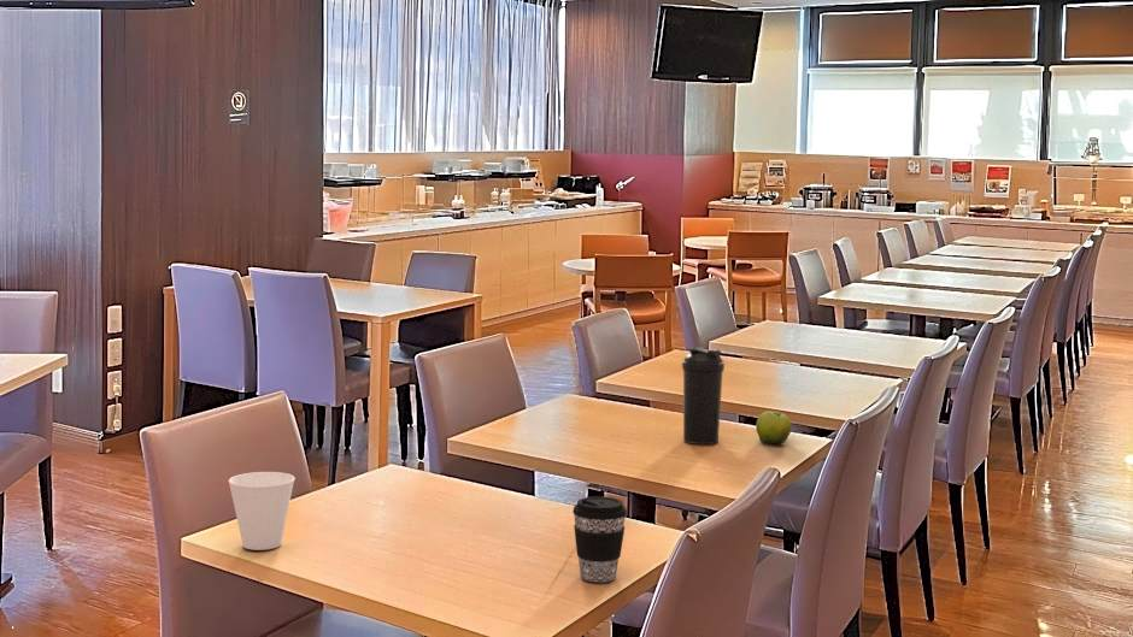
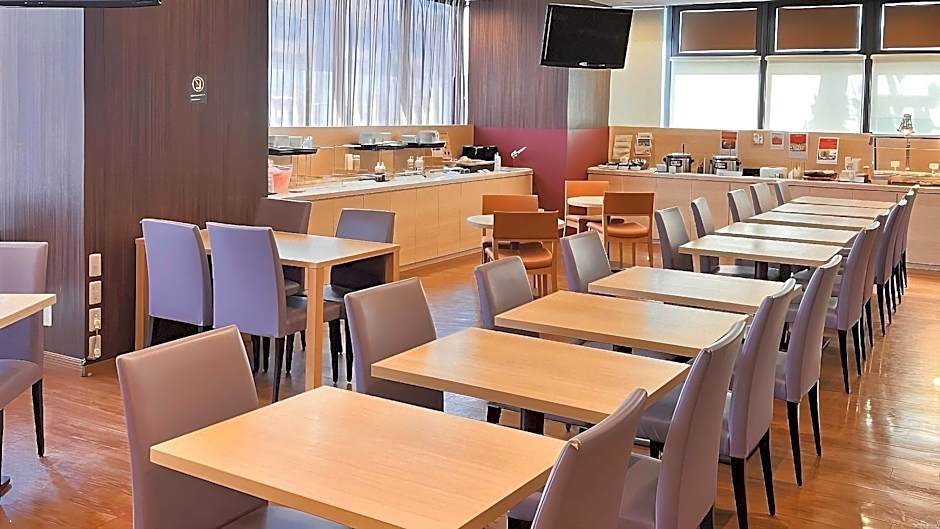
- coffee cup (599, 538)
- fruit (774, 426)
- water bottle (701, 394)
- cup (262, 512)
